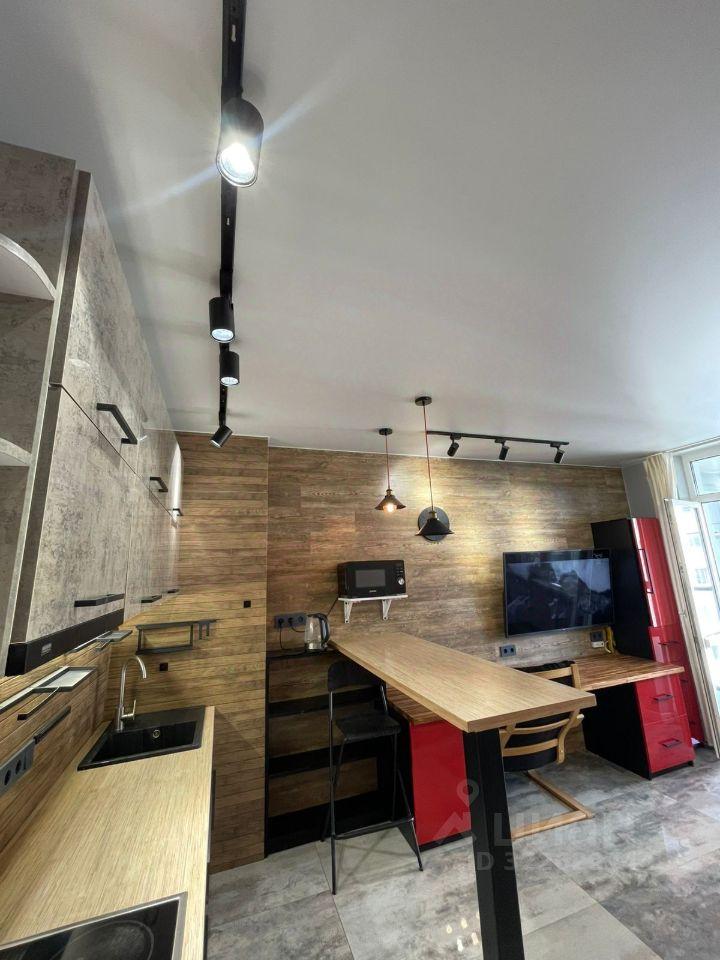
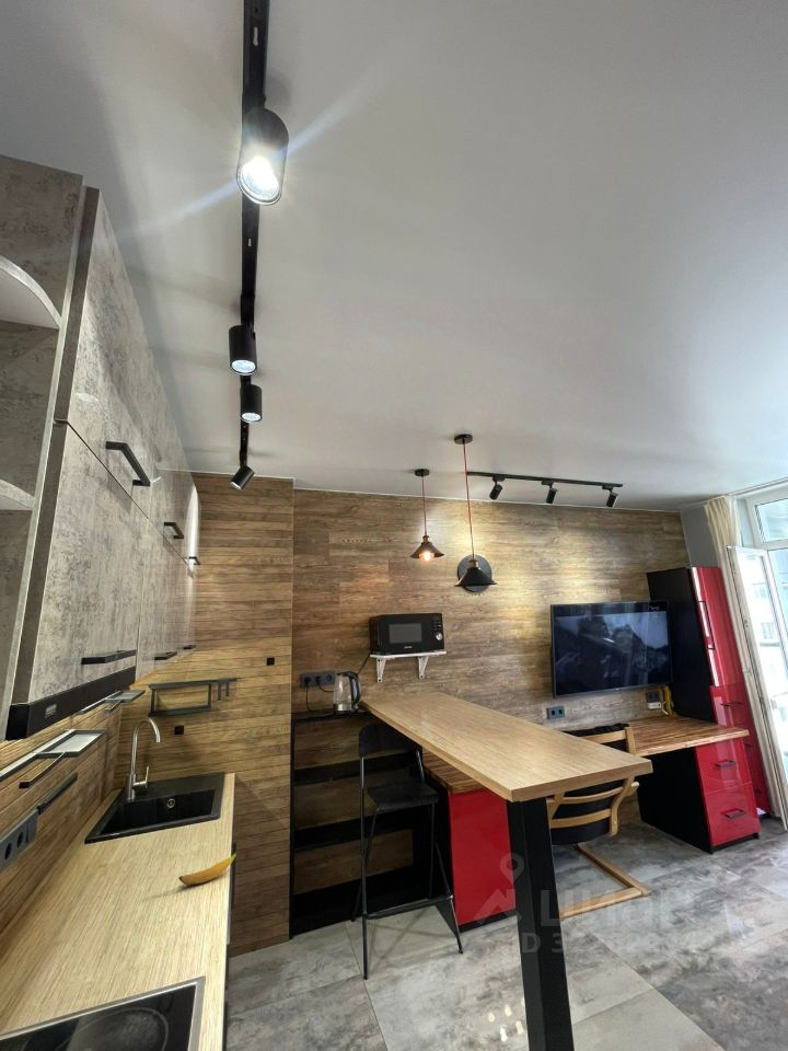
+ banana (208, 869)
